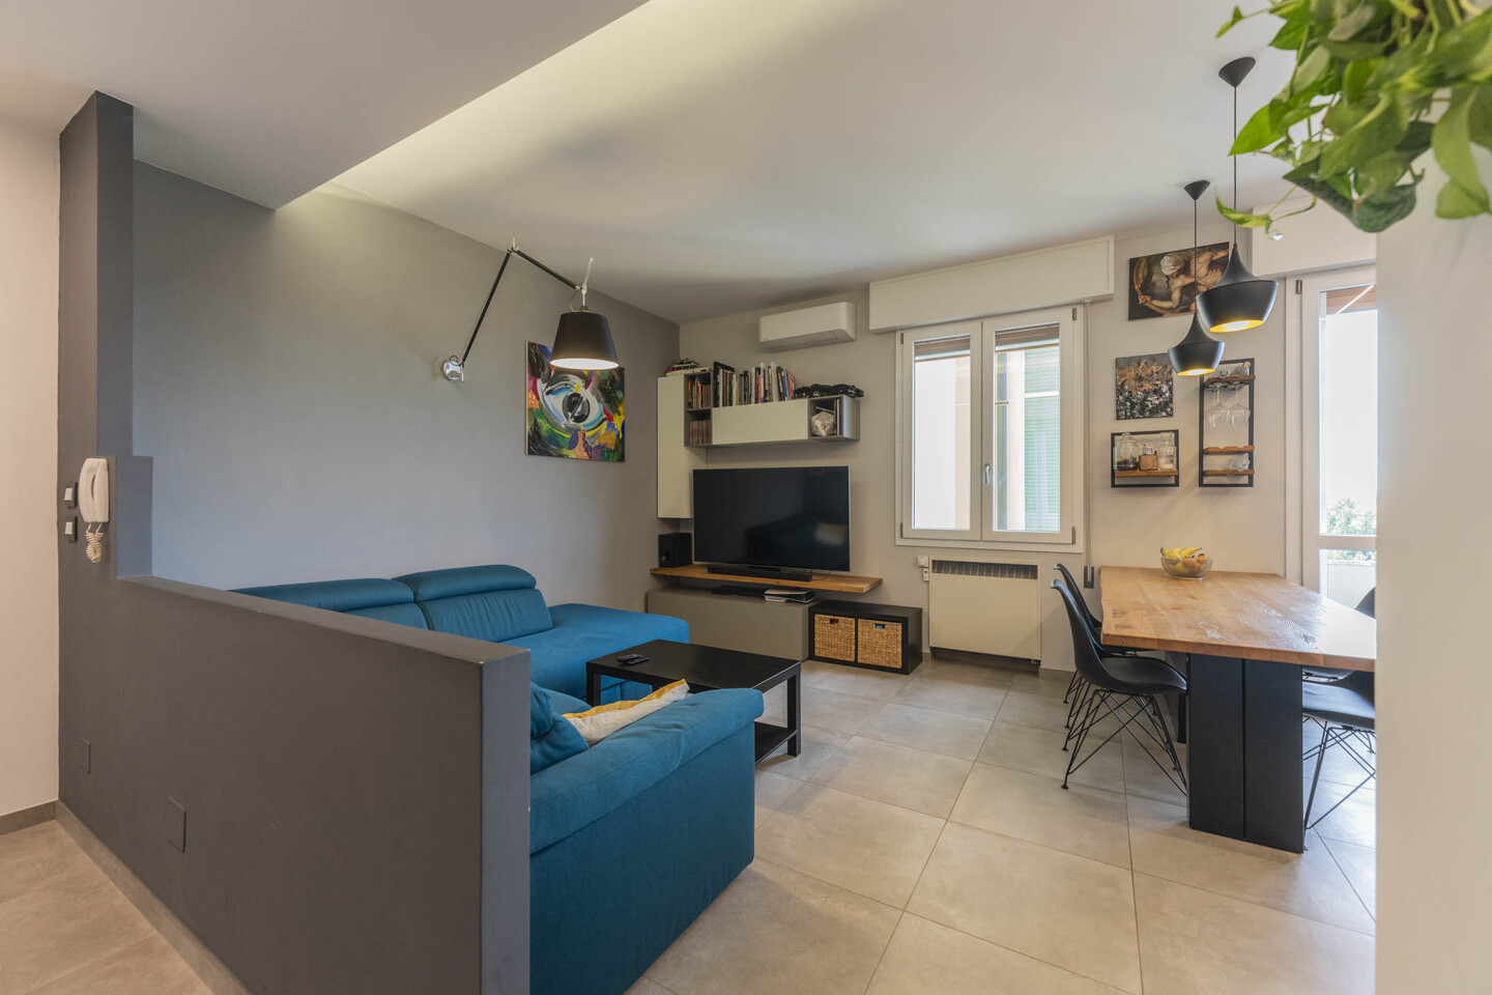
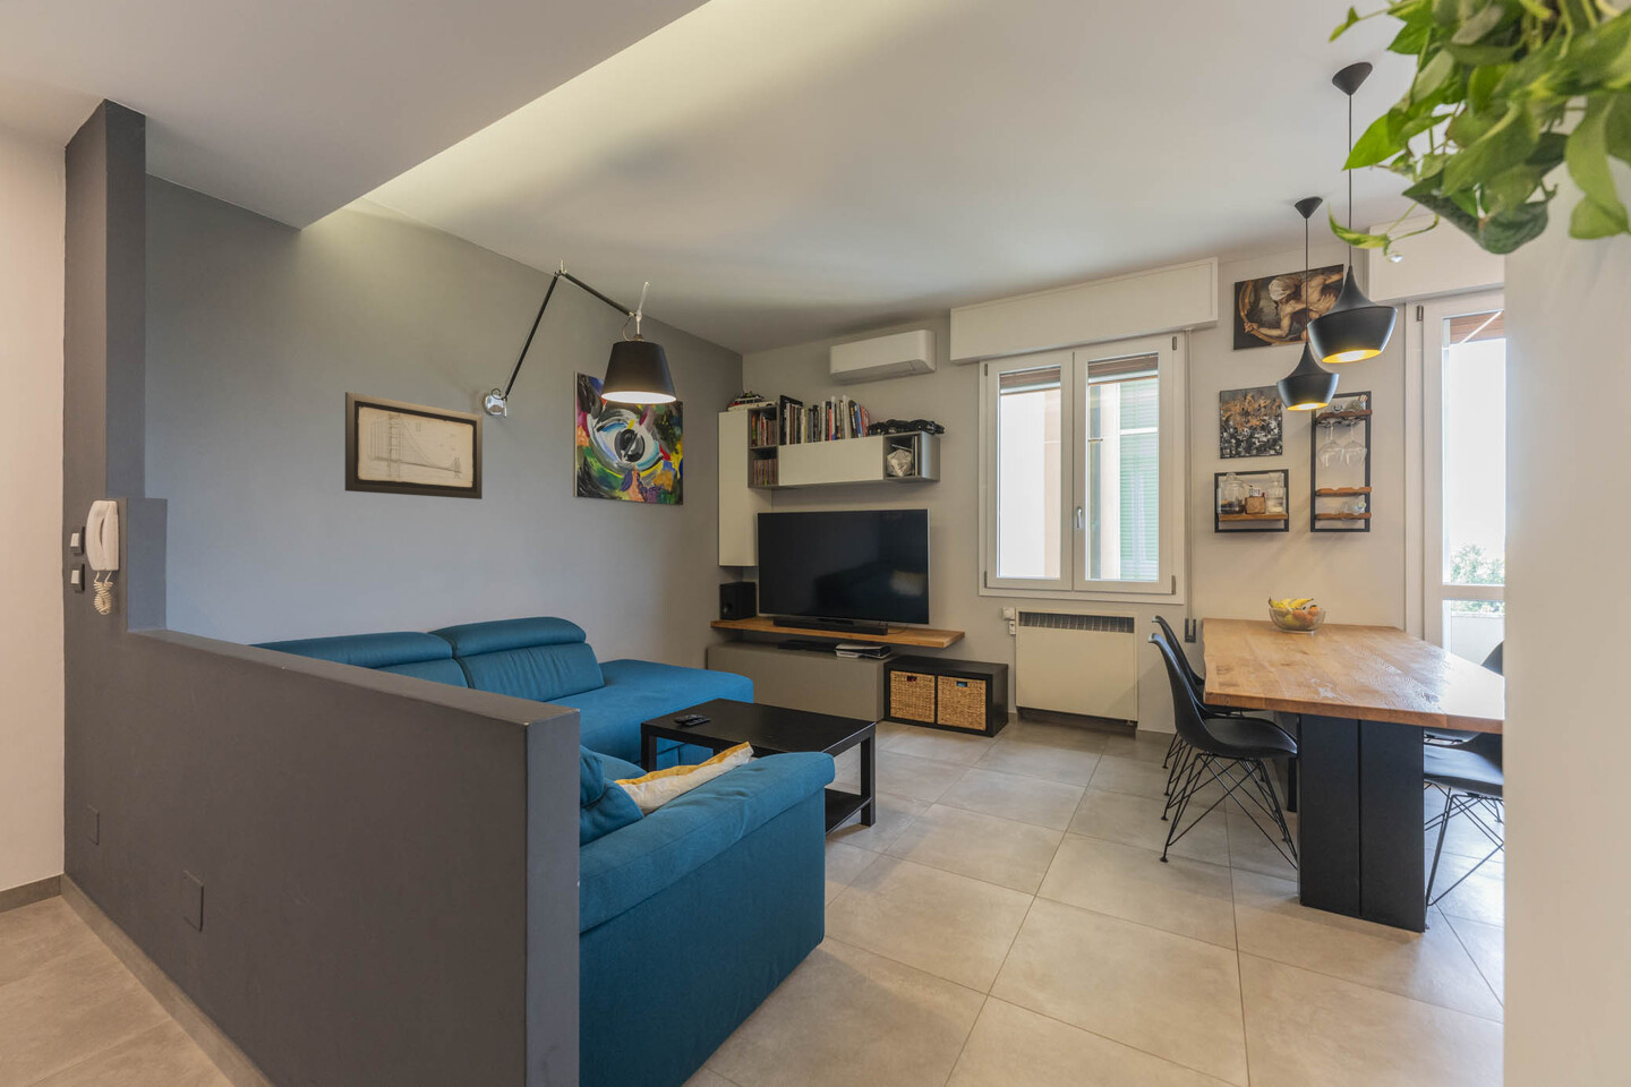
+ wall art (419, 450)
